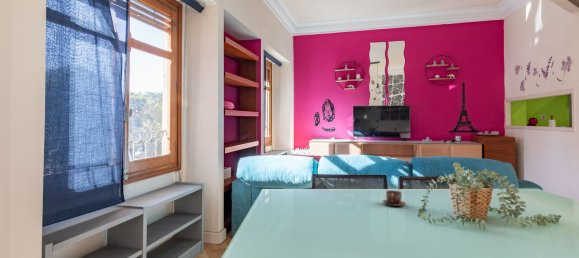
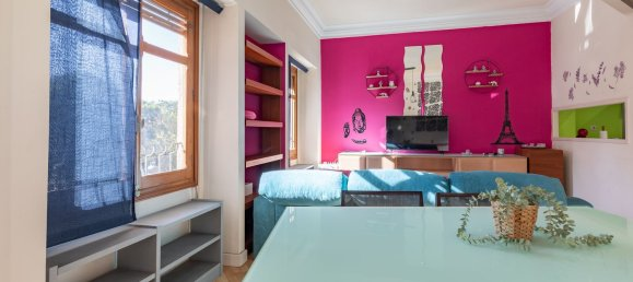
- cup (393, 198)
